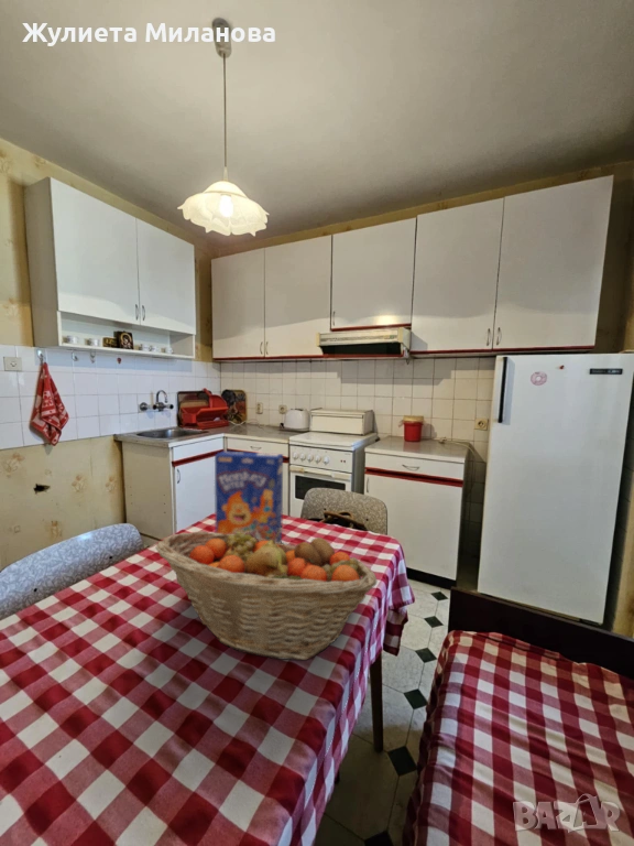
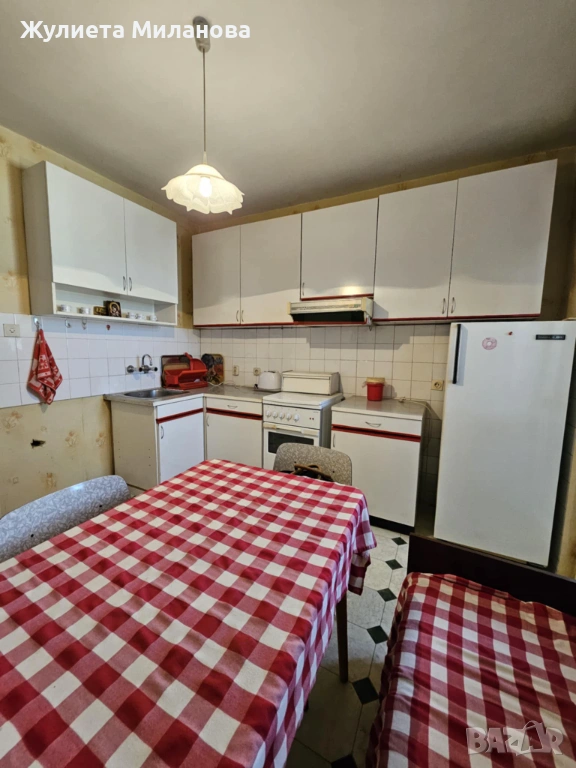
- fruit basket (265, 573)
- cereal box (249, 499)
